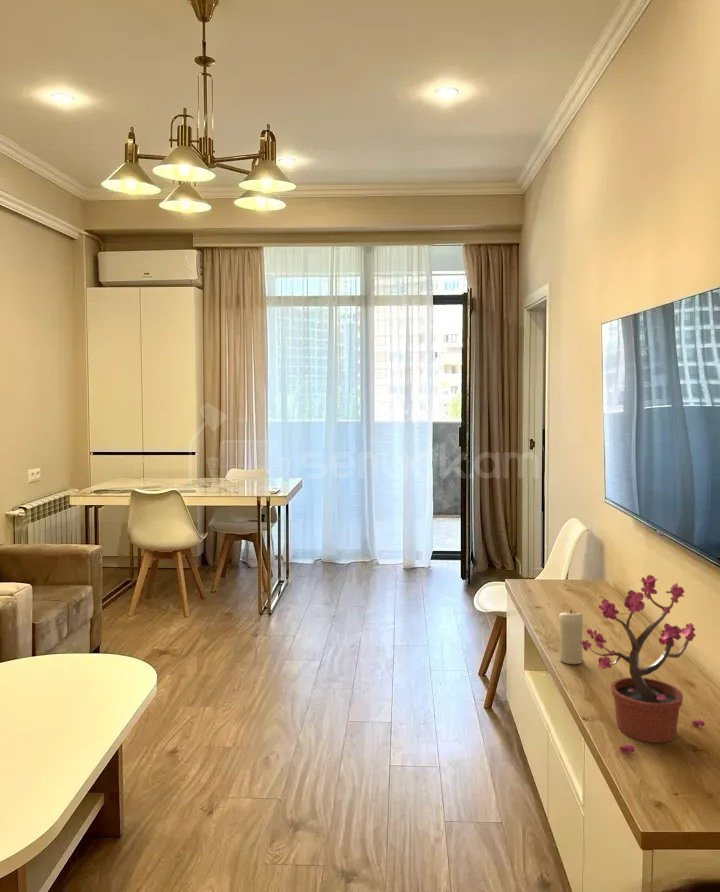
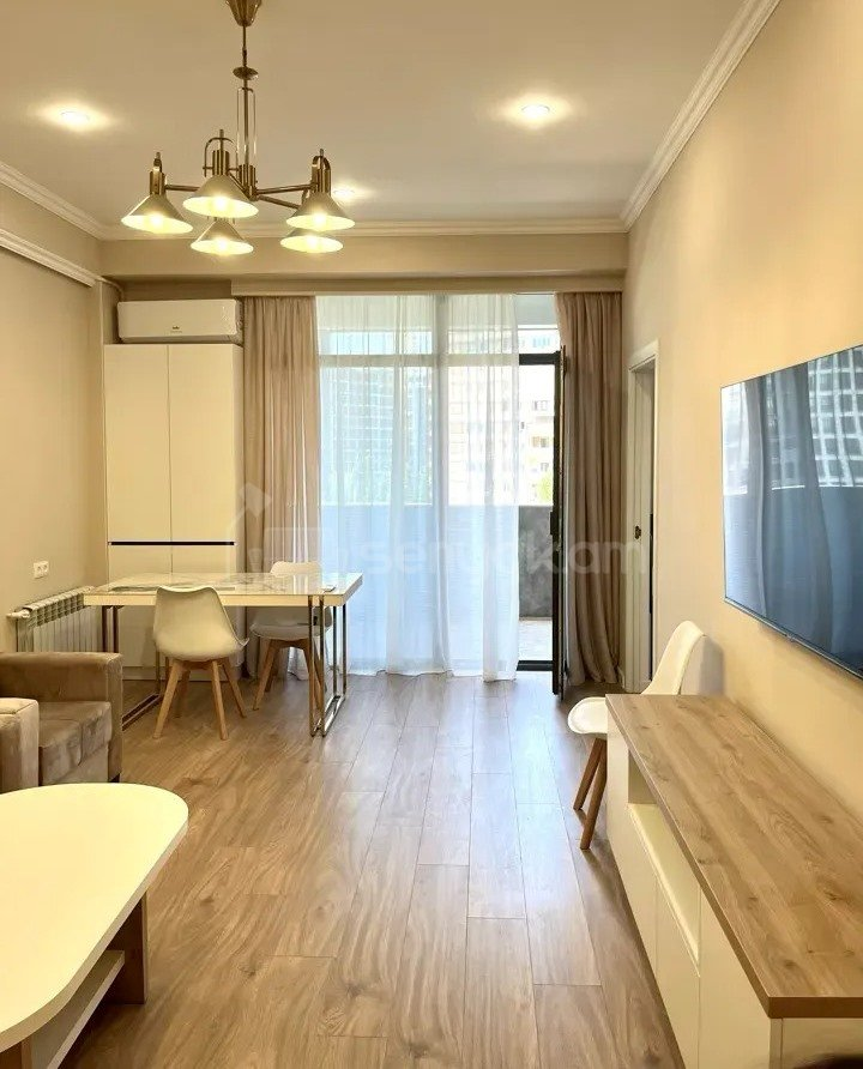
- candle (571, 634)
- potted plant (650, 665)
